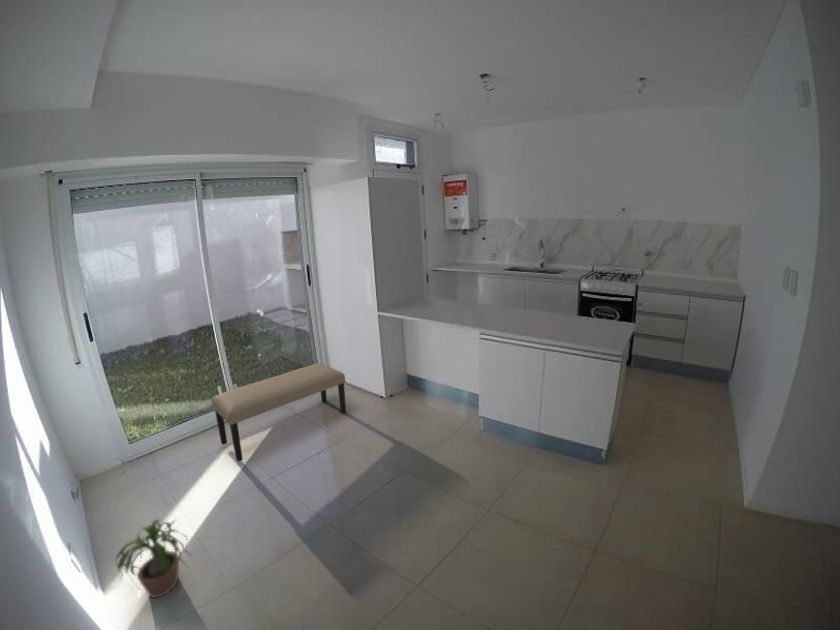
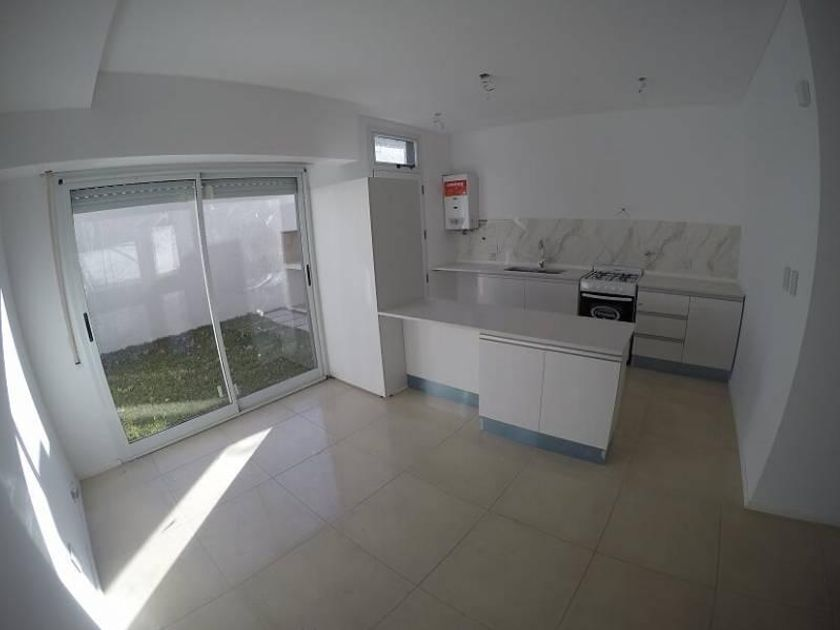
- bench (284, 404)
- potted plant (148, 561)
